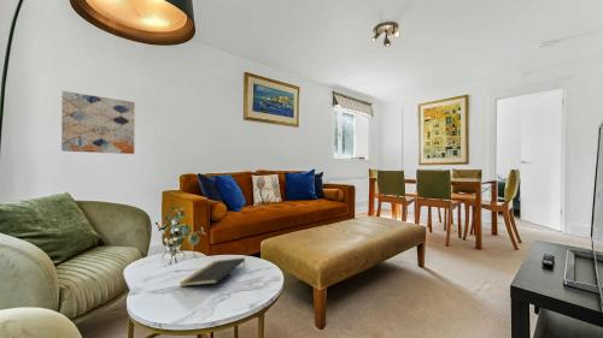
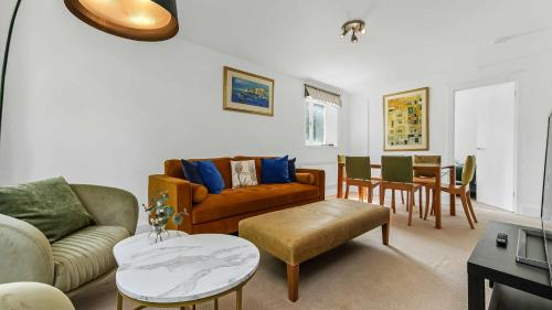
- notepad (215, 271)
- wall art (100, 124)
